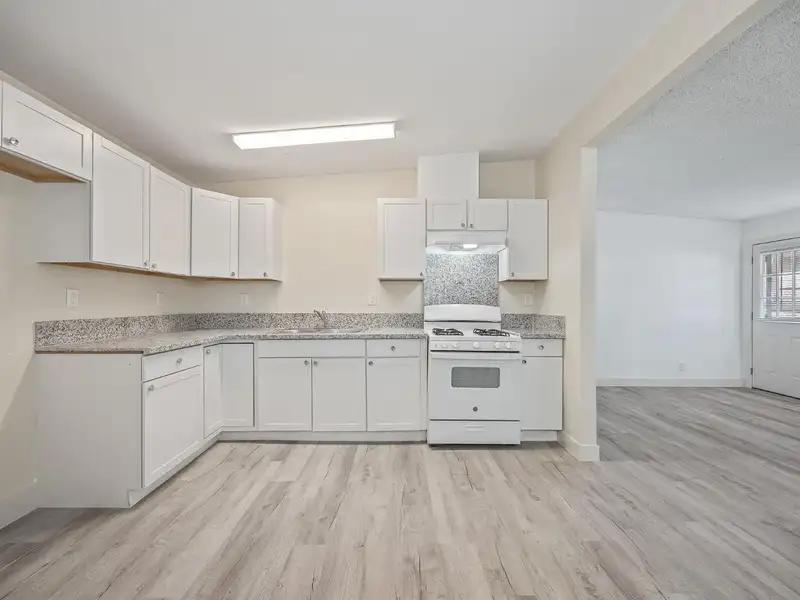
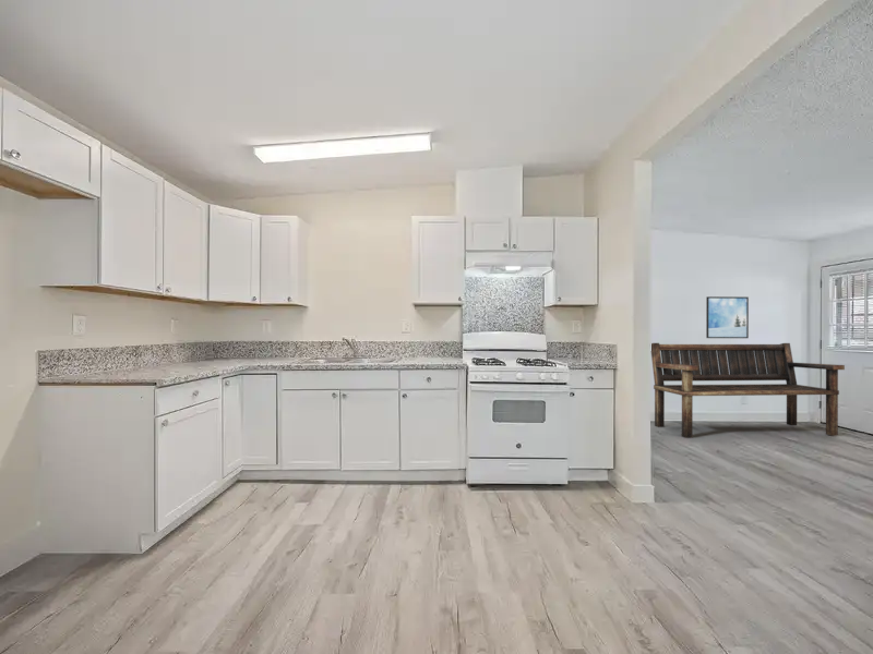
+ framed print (727, 317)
+ bench (741, 387)
